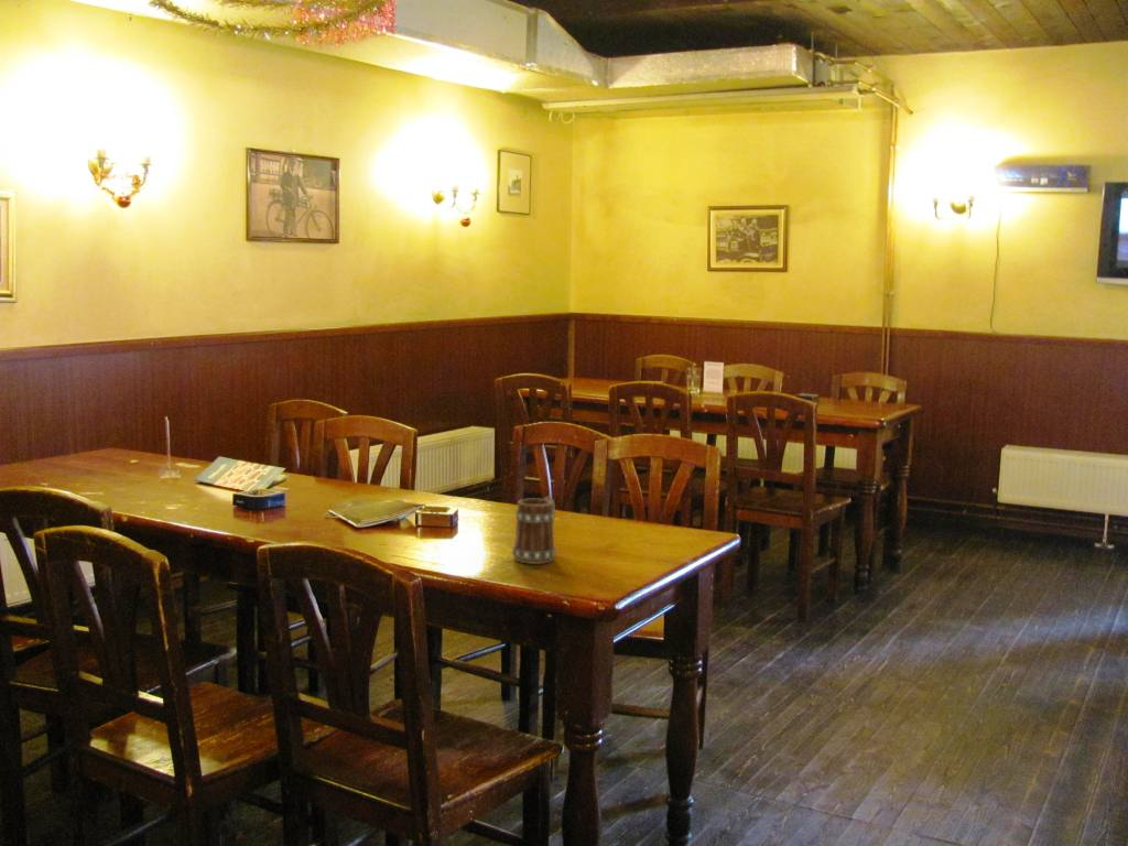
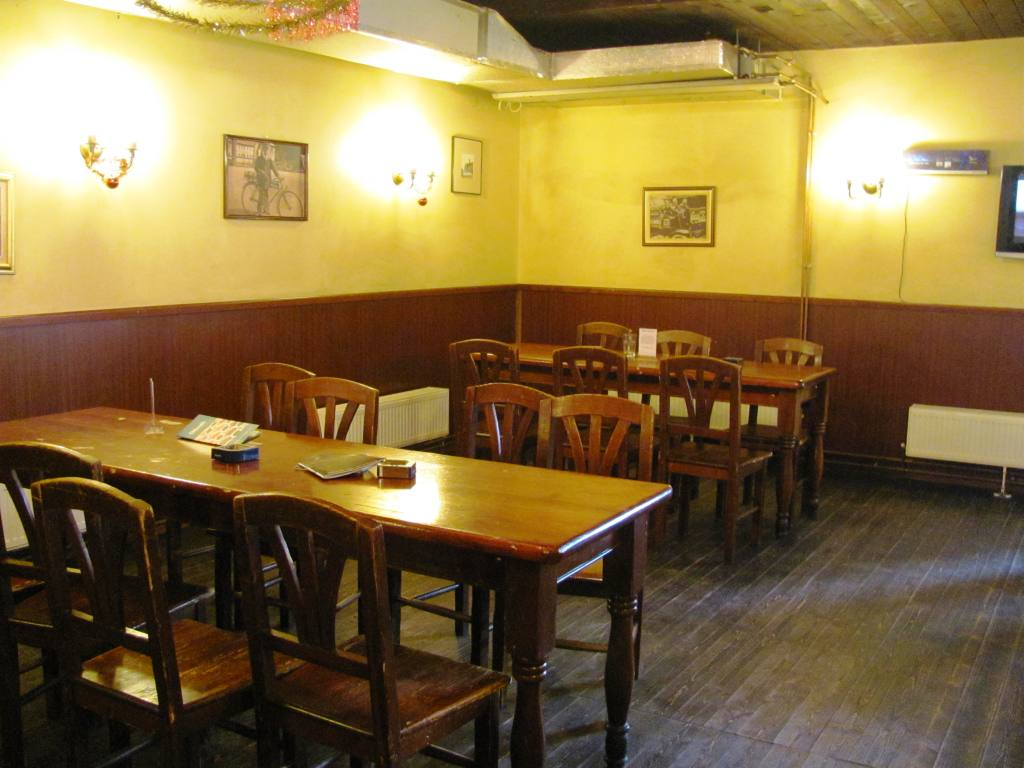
- beer mug (539, 528)
